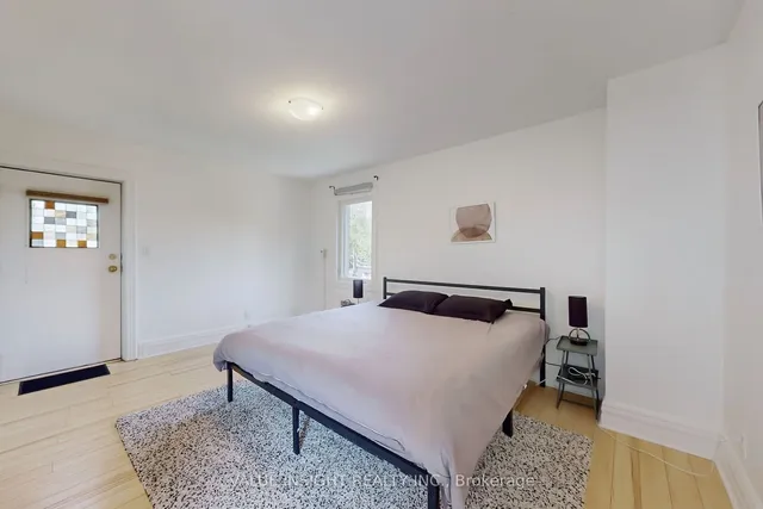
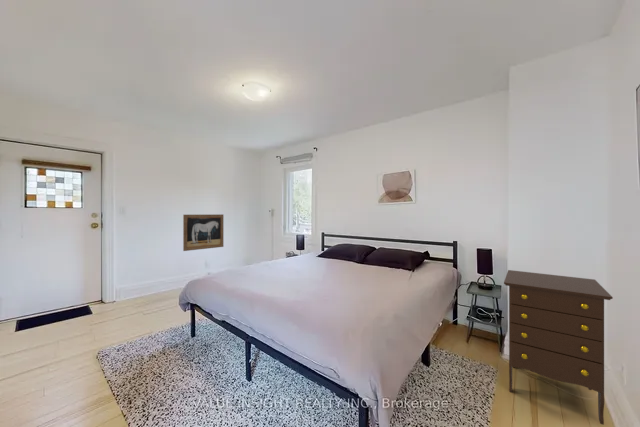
+ dresser (550, 335)
+ wall art (204, 231)
